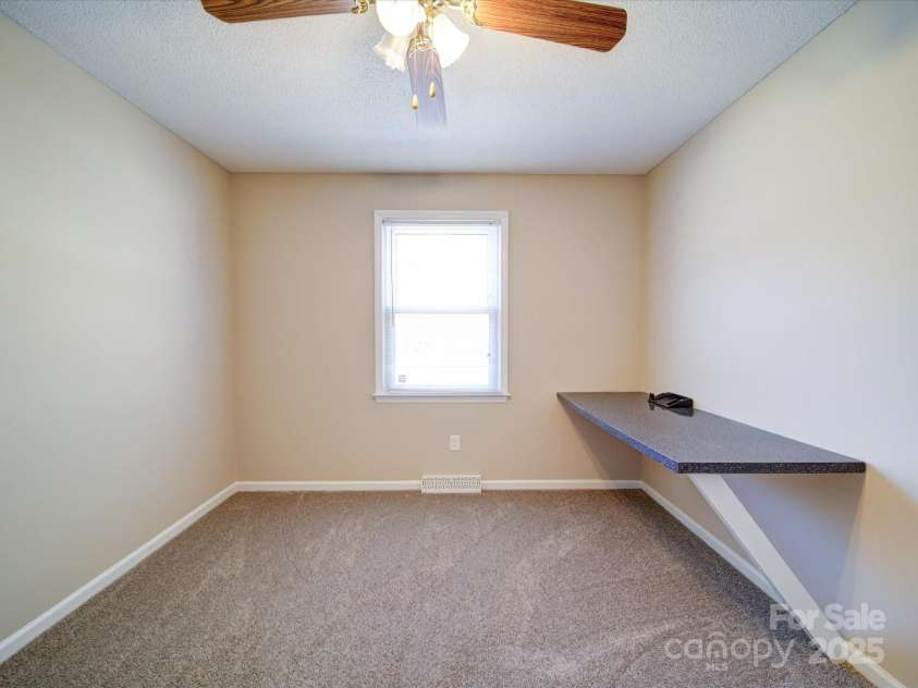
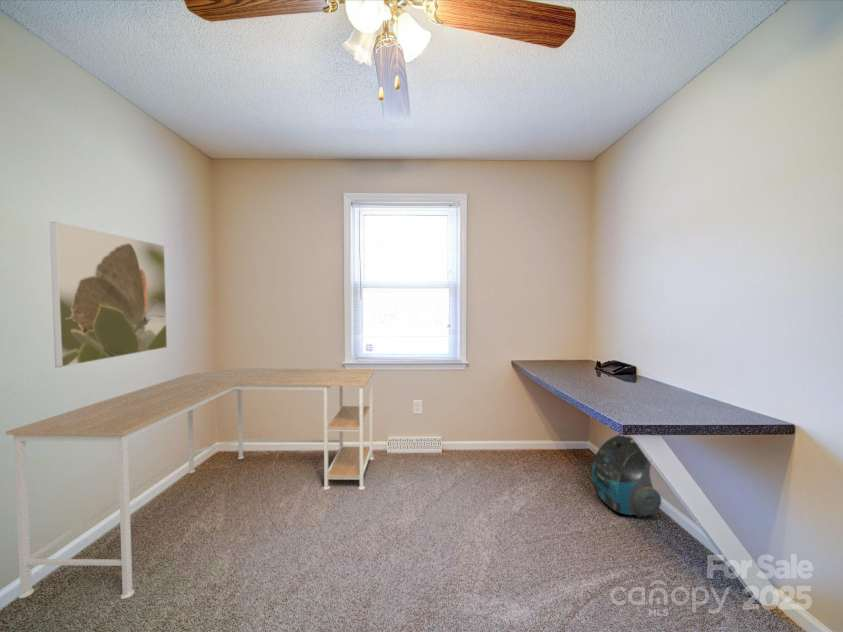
+ desk (250, 441)
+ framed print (119, 296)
+ vacuum cleaner (622, 466)
